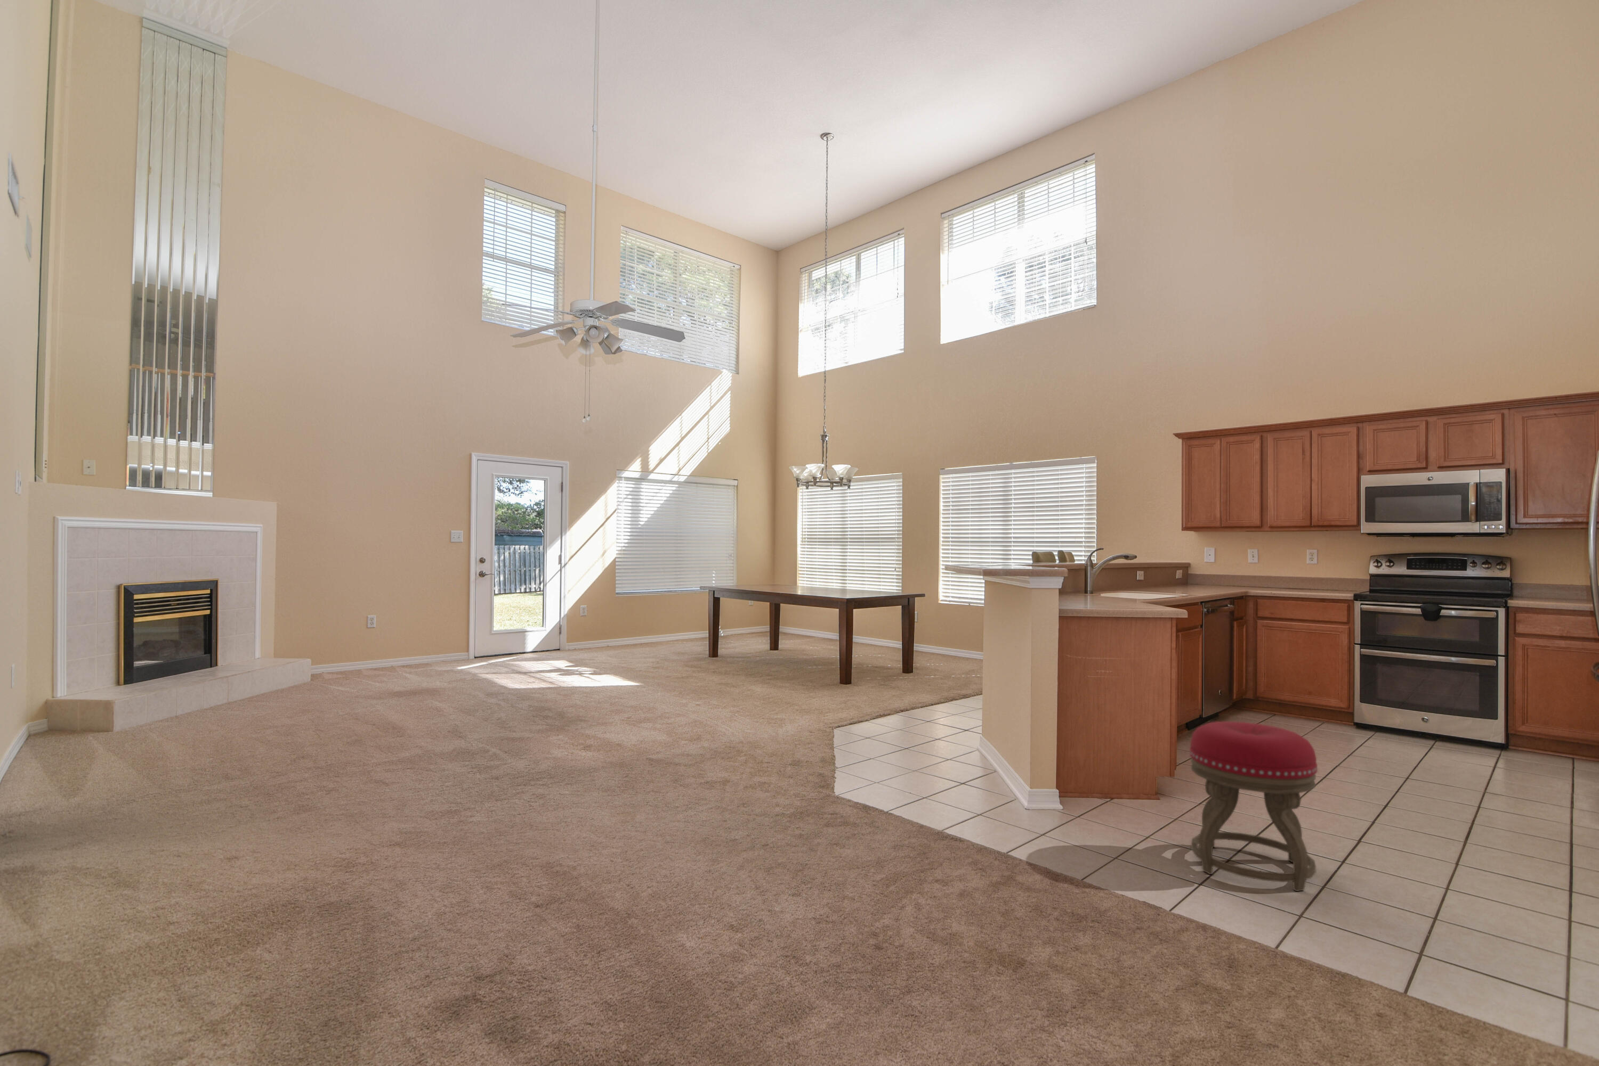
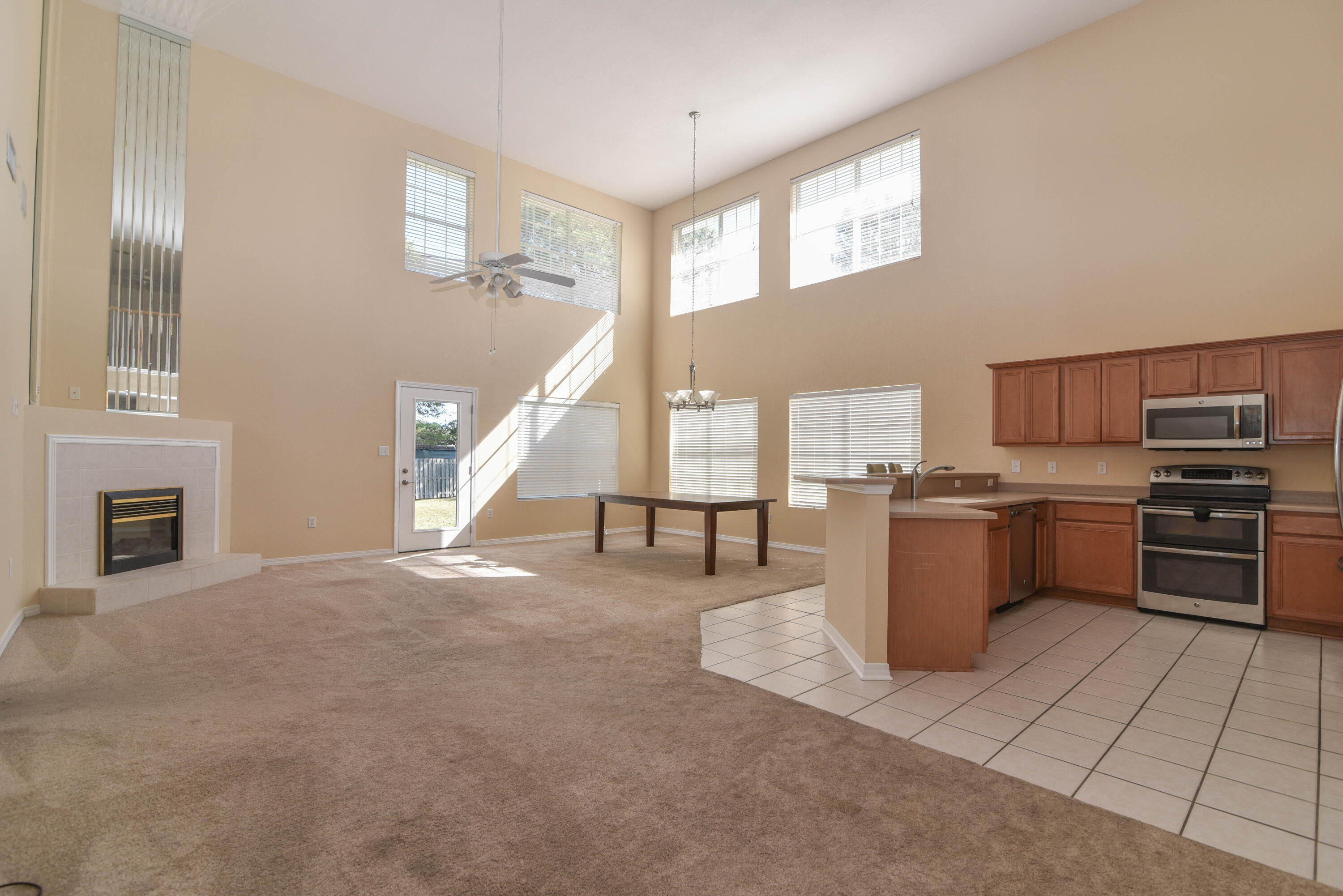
- stool (1253, 791)
